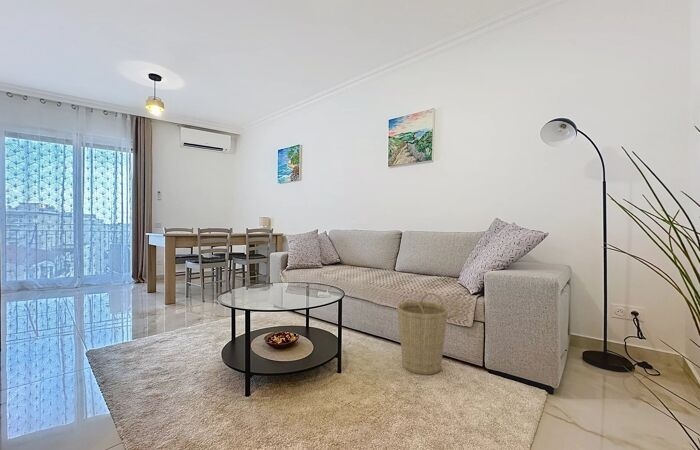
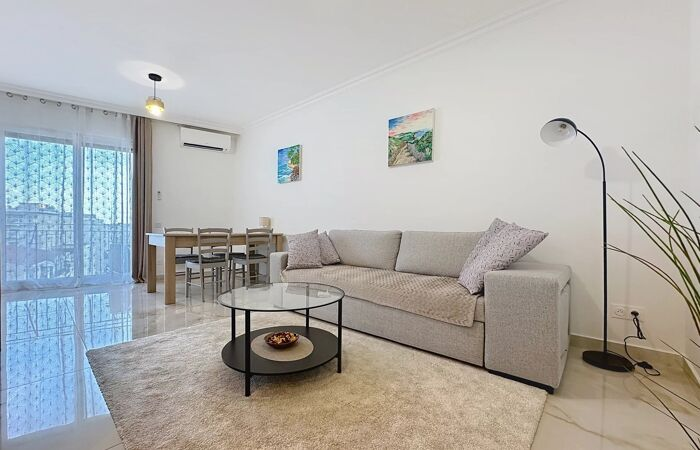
- basket (421, 331)
